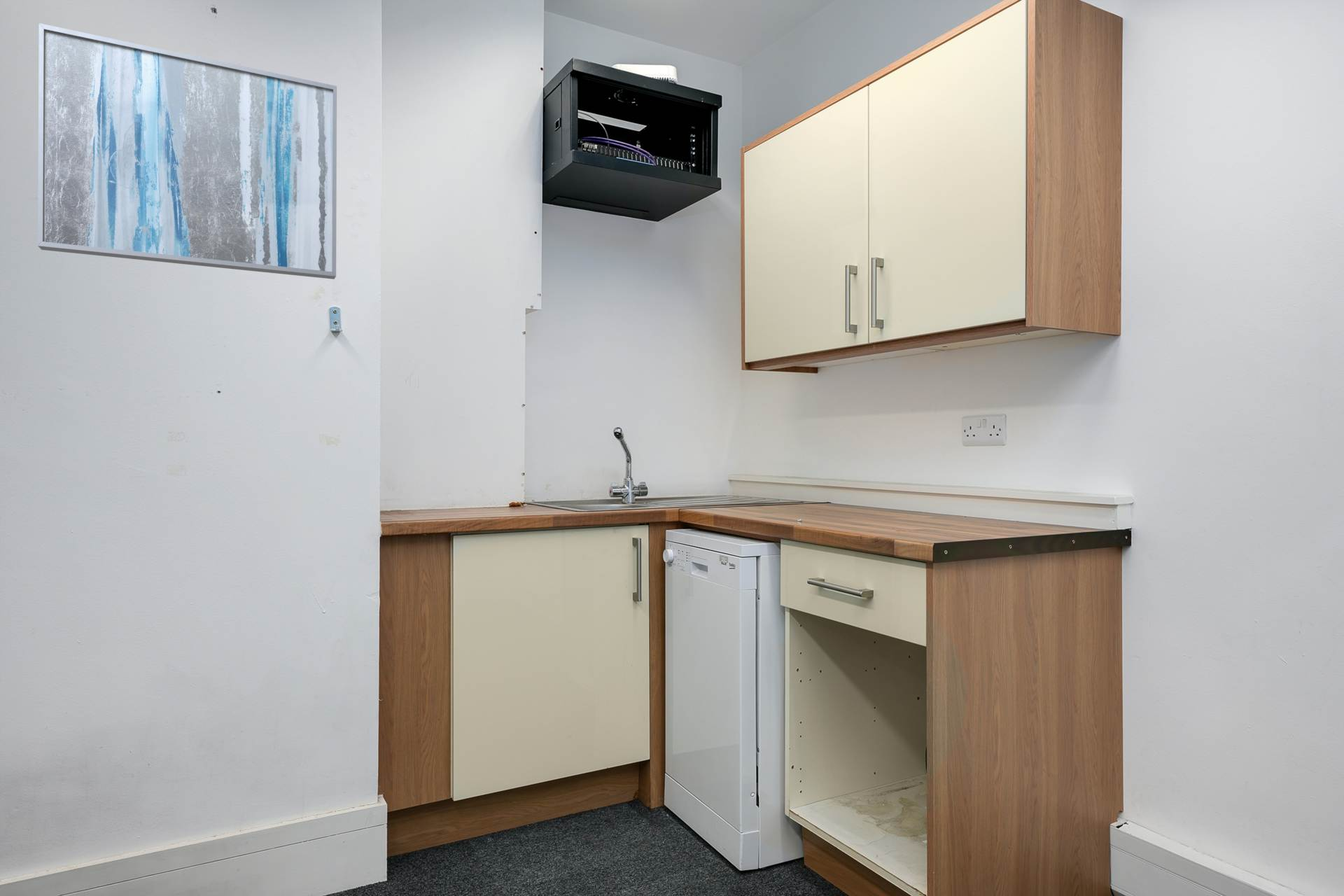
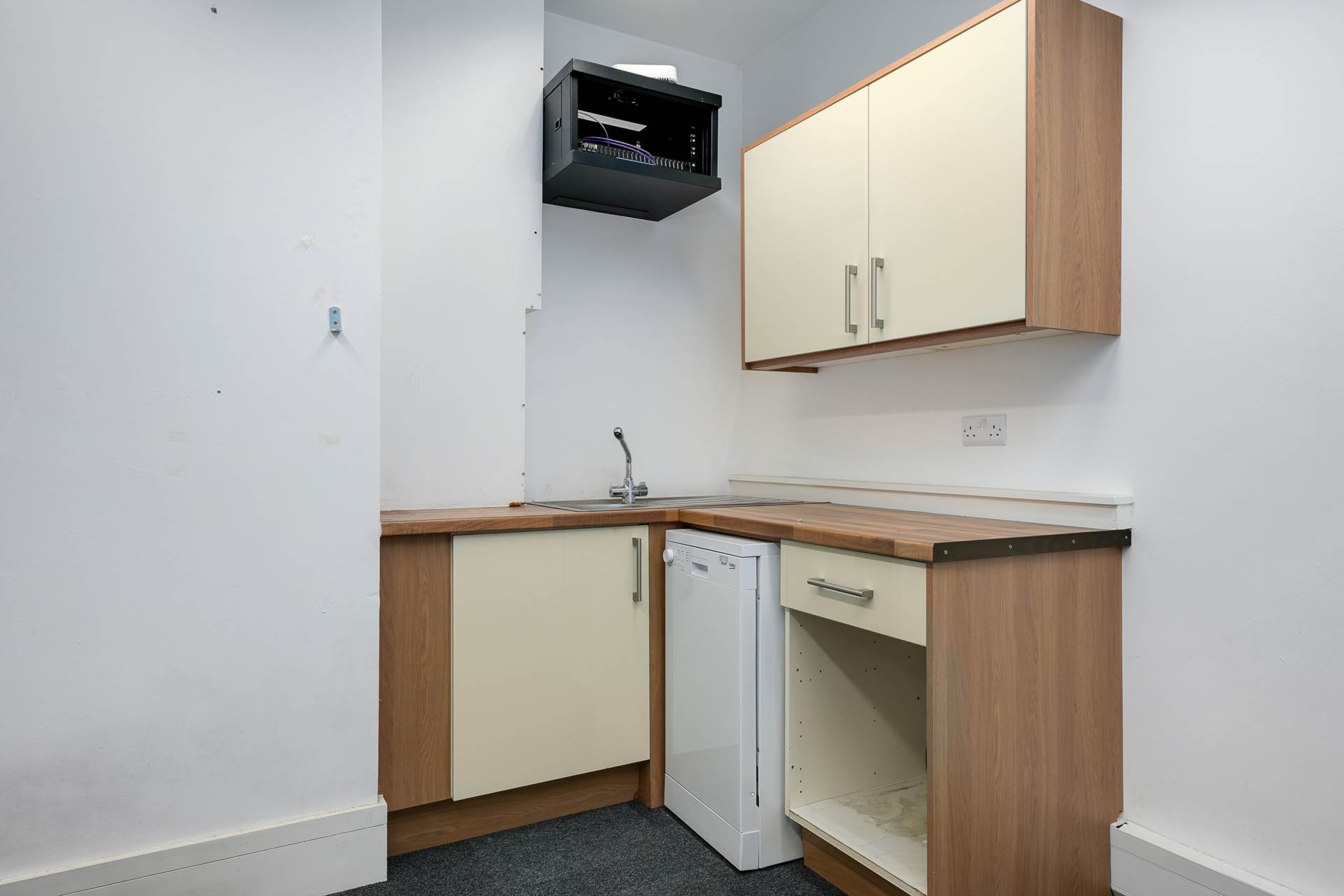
- wall art (199, 162)
